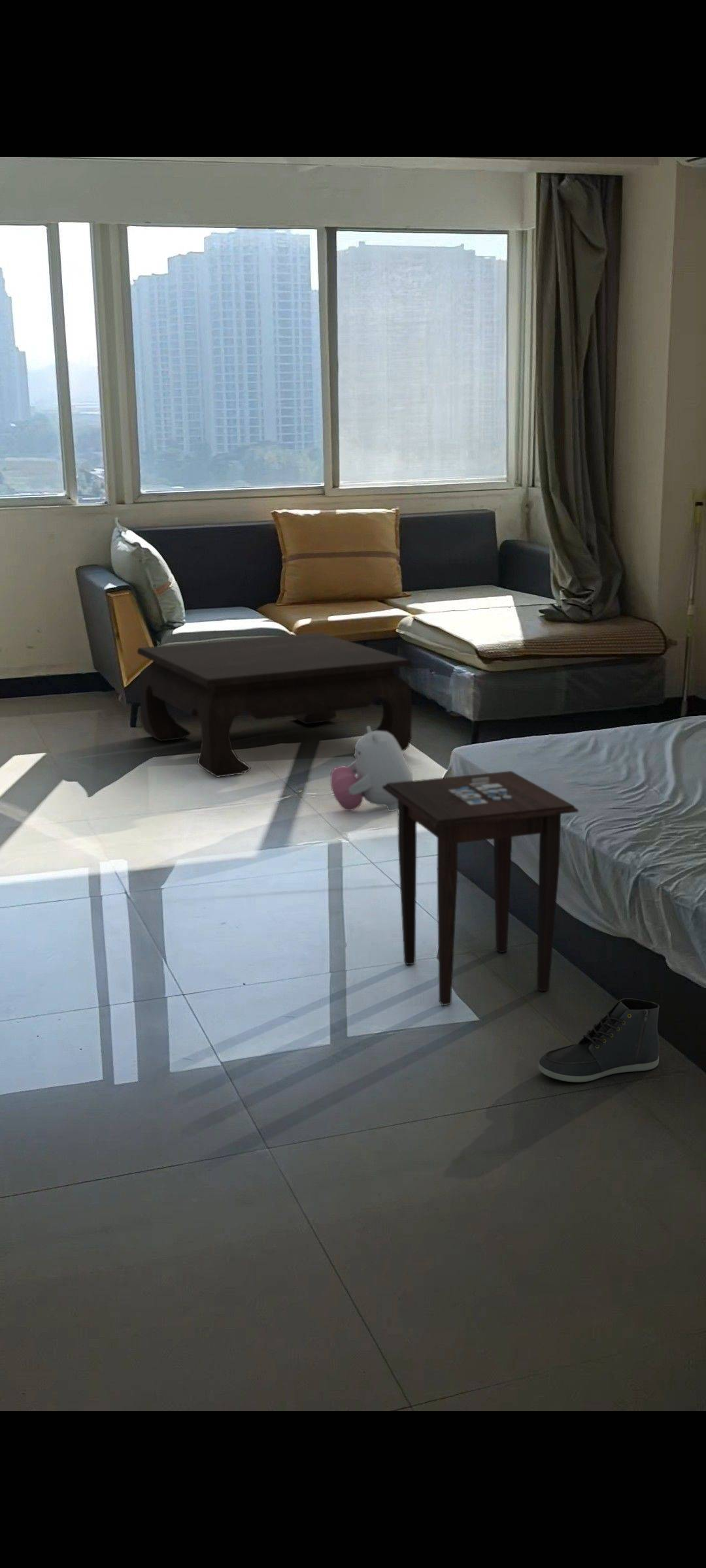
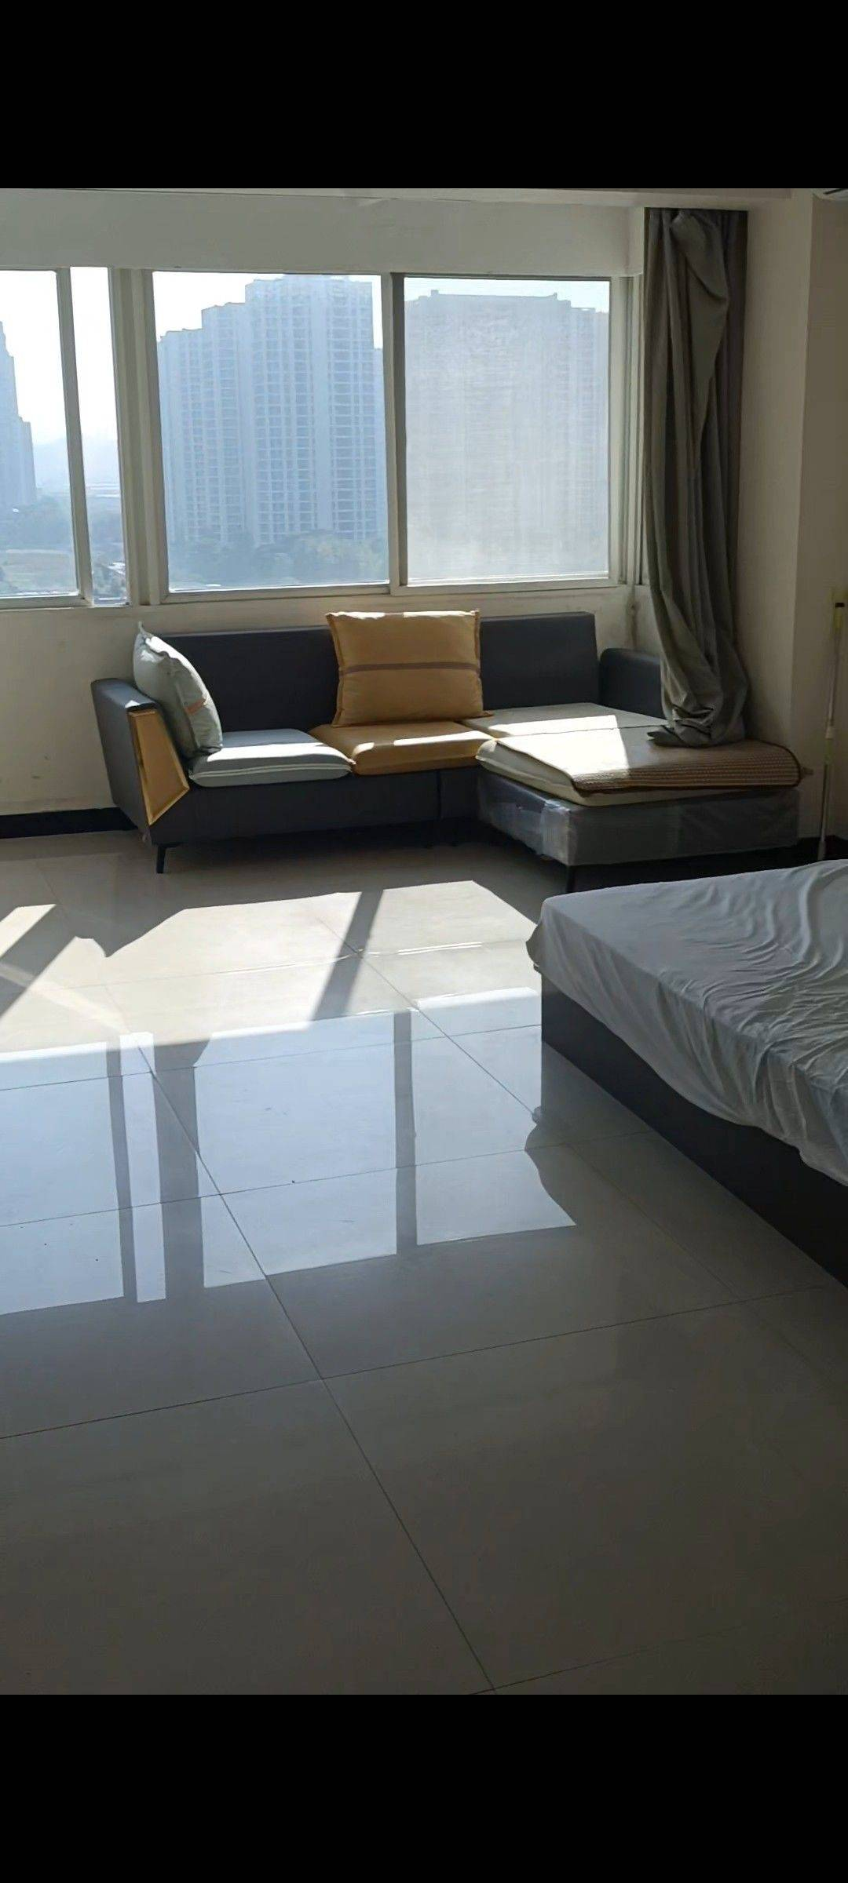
- plush toy (372, 769)
- sneaker (598, 1037)
- side table (494, 883)
- coffee table (271, 699)
